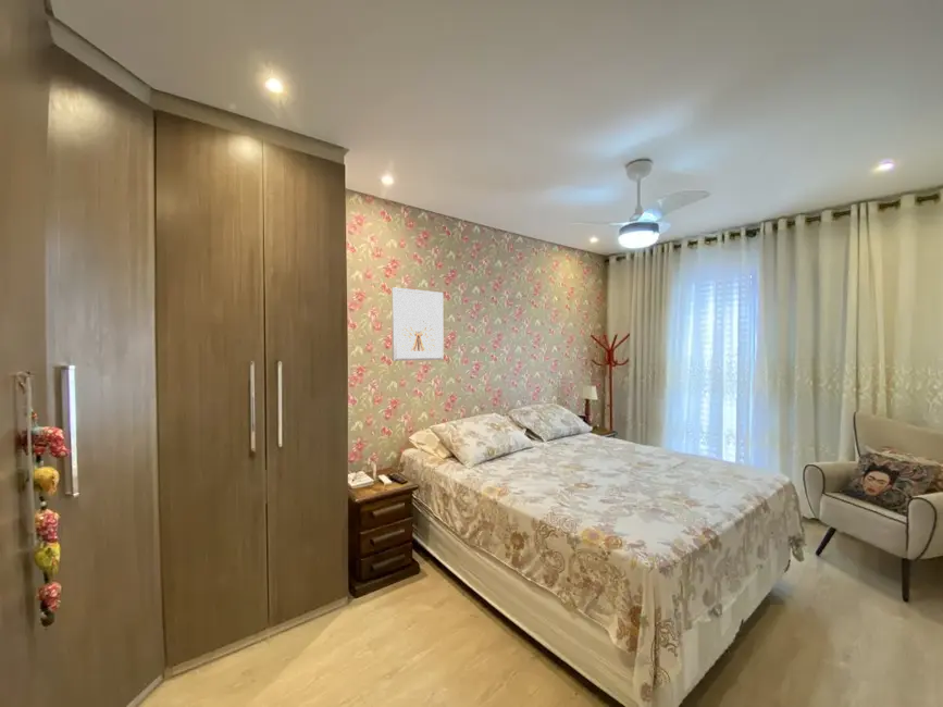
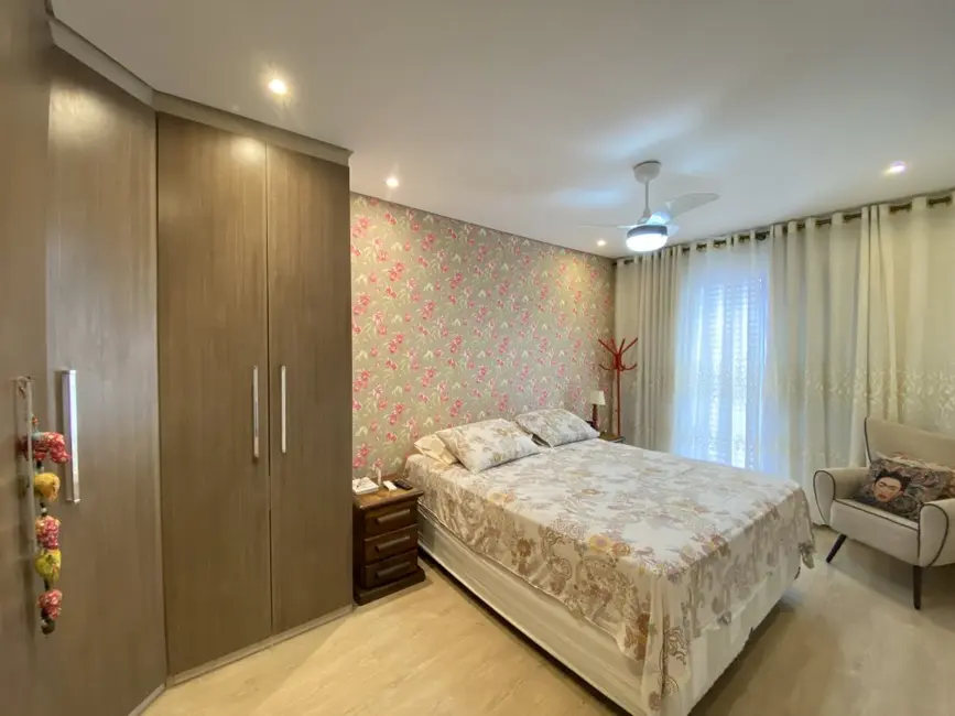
- picture frame (418, 325)
